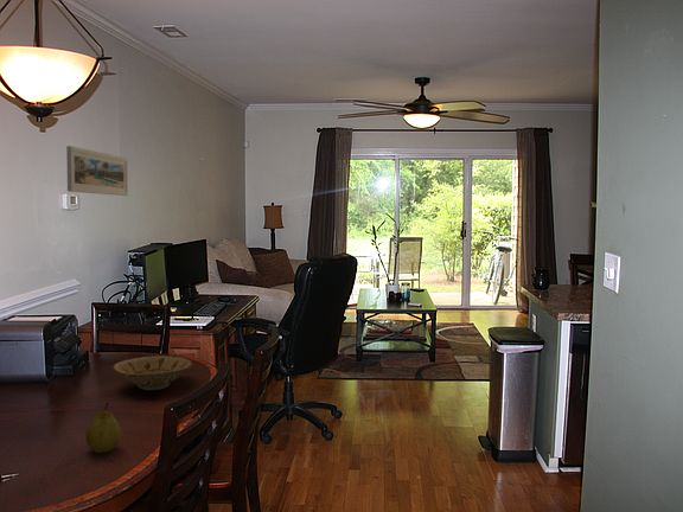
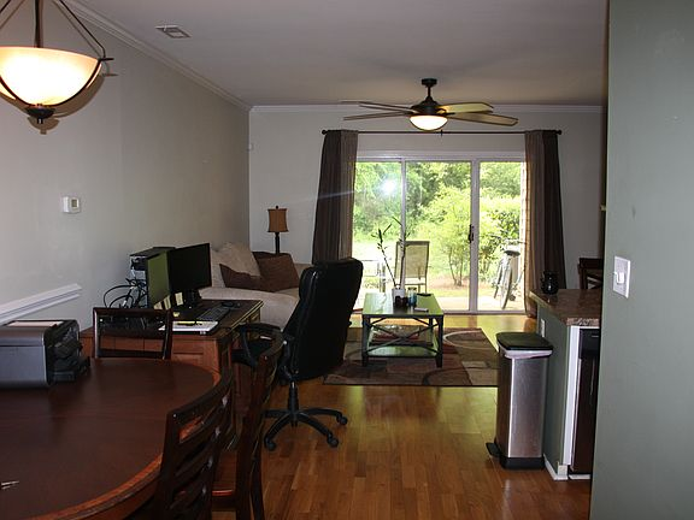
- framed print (100, 173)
- fruit (103, 427)
- bowl (153, 375)
